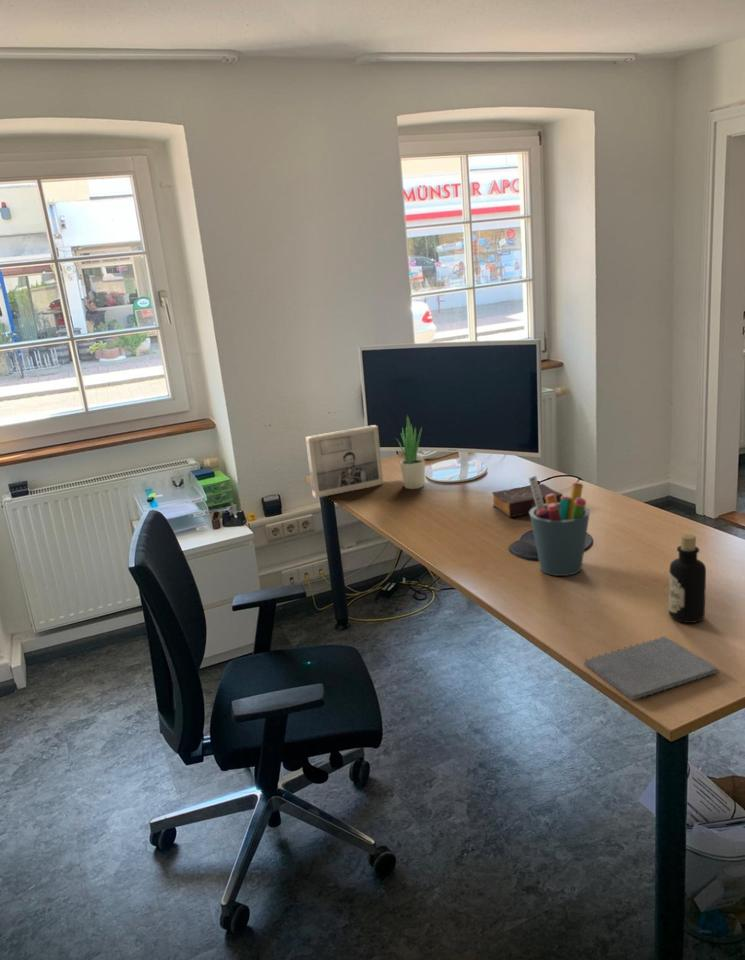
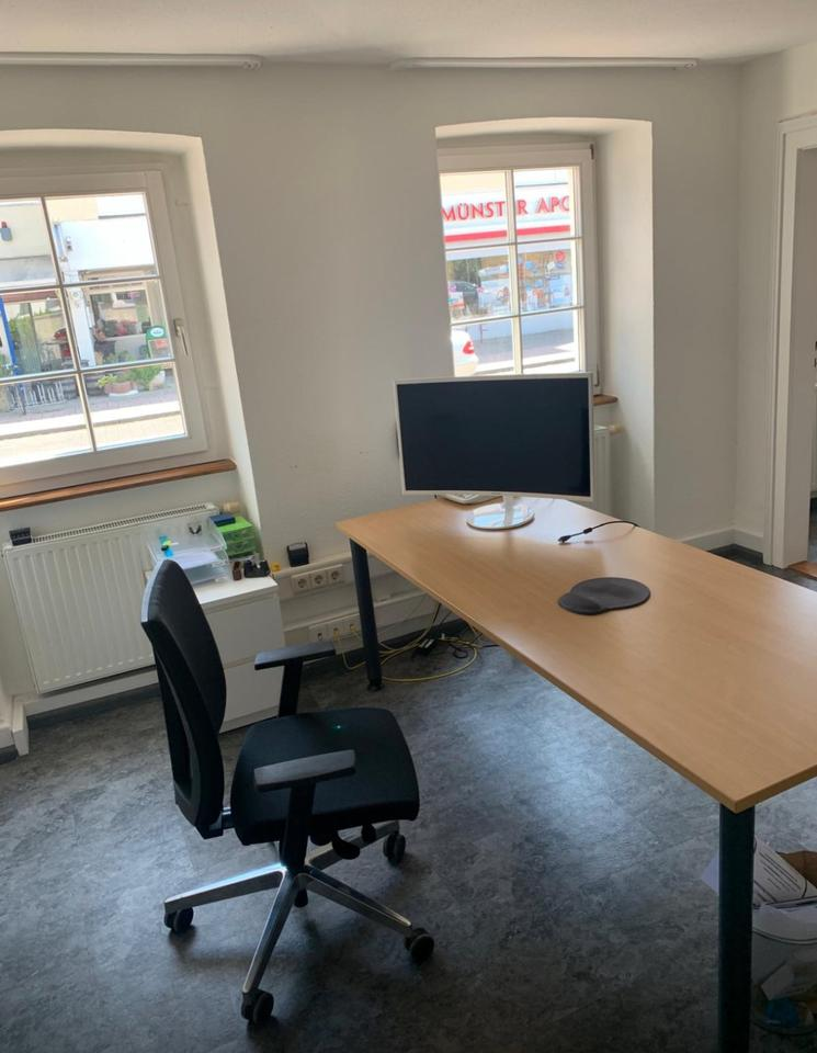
- pen holder (560, 524)
- potted plant (410, 451)
- bottle (687, 577)
- photo frame (345, 461)
- notepad (649, 666)
- book (527, 500)
